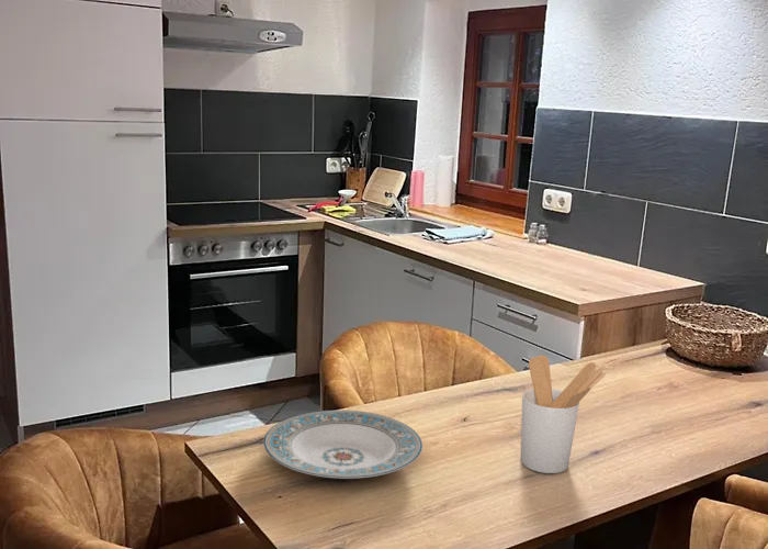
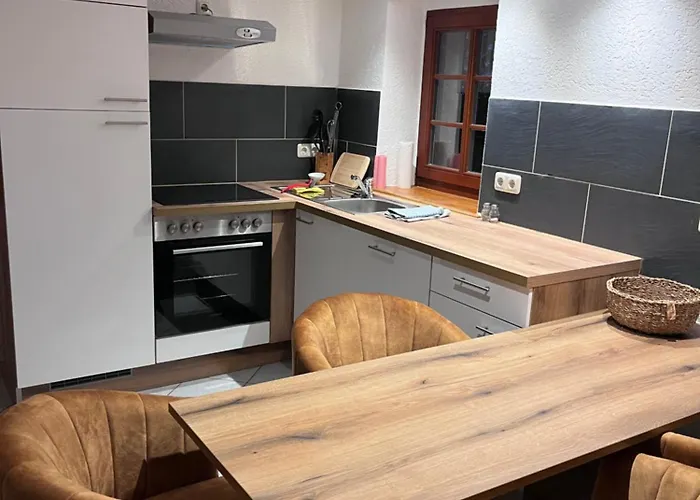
- plate (342, 449)
- utensil holder (562, 413)
